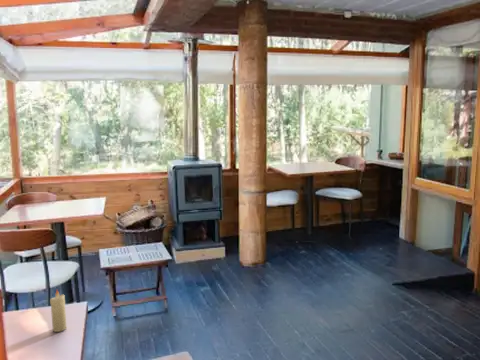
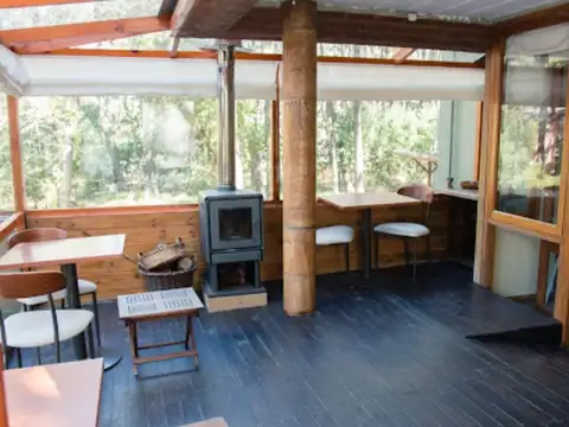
- candle (58, 309)
